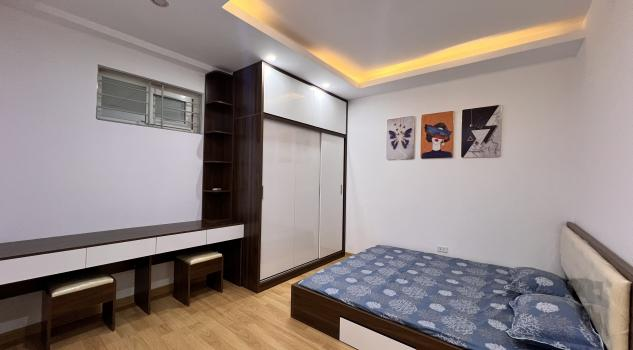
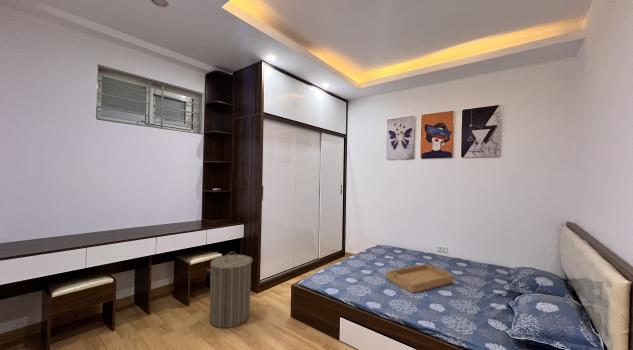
+ serving tray (419, 275)
+ laundry hamper (231, 284)
